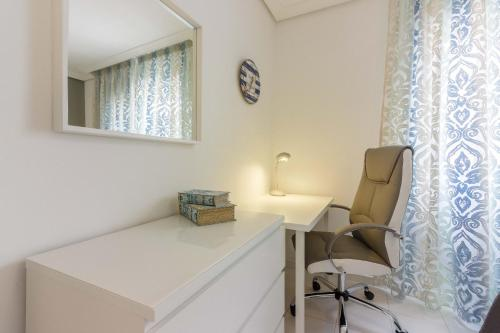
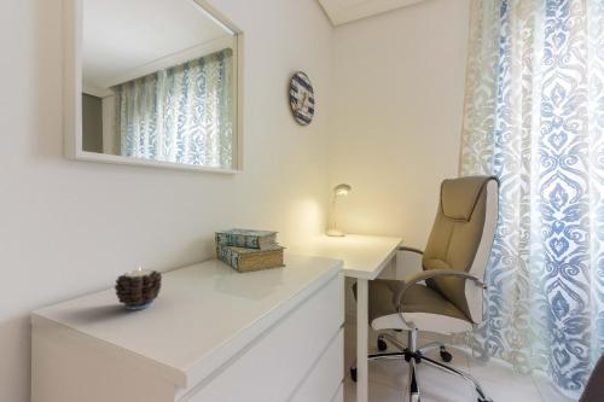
+ candle (139, 285)
